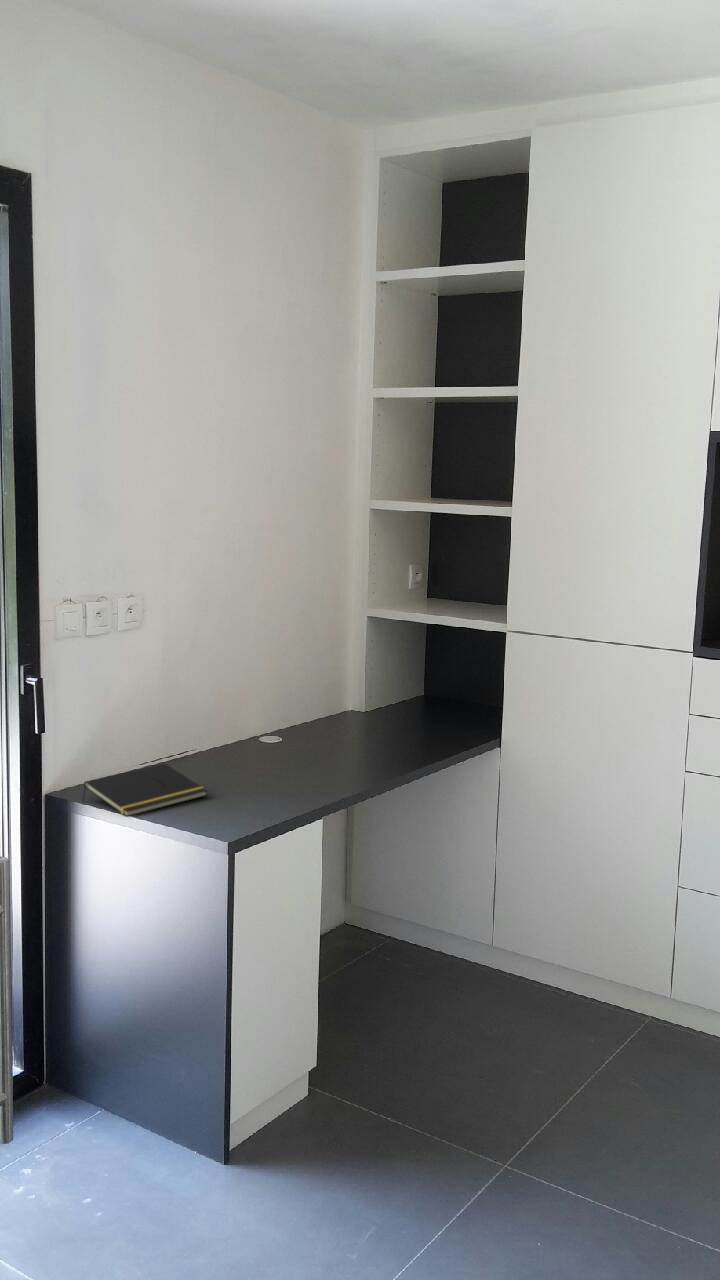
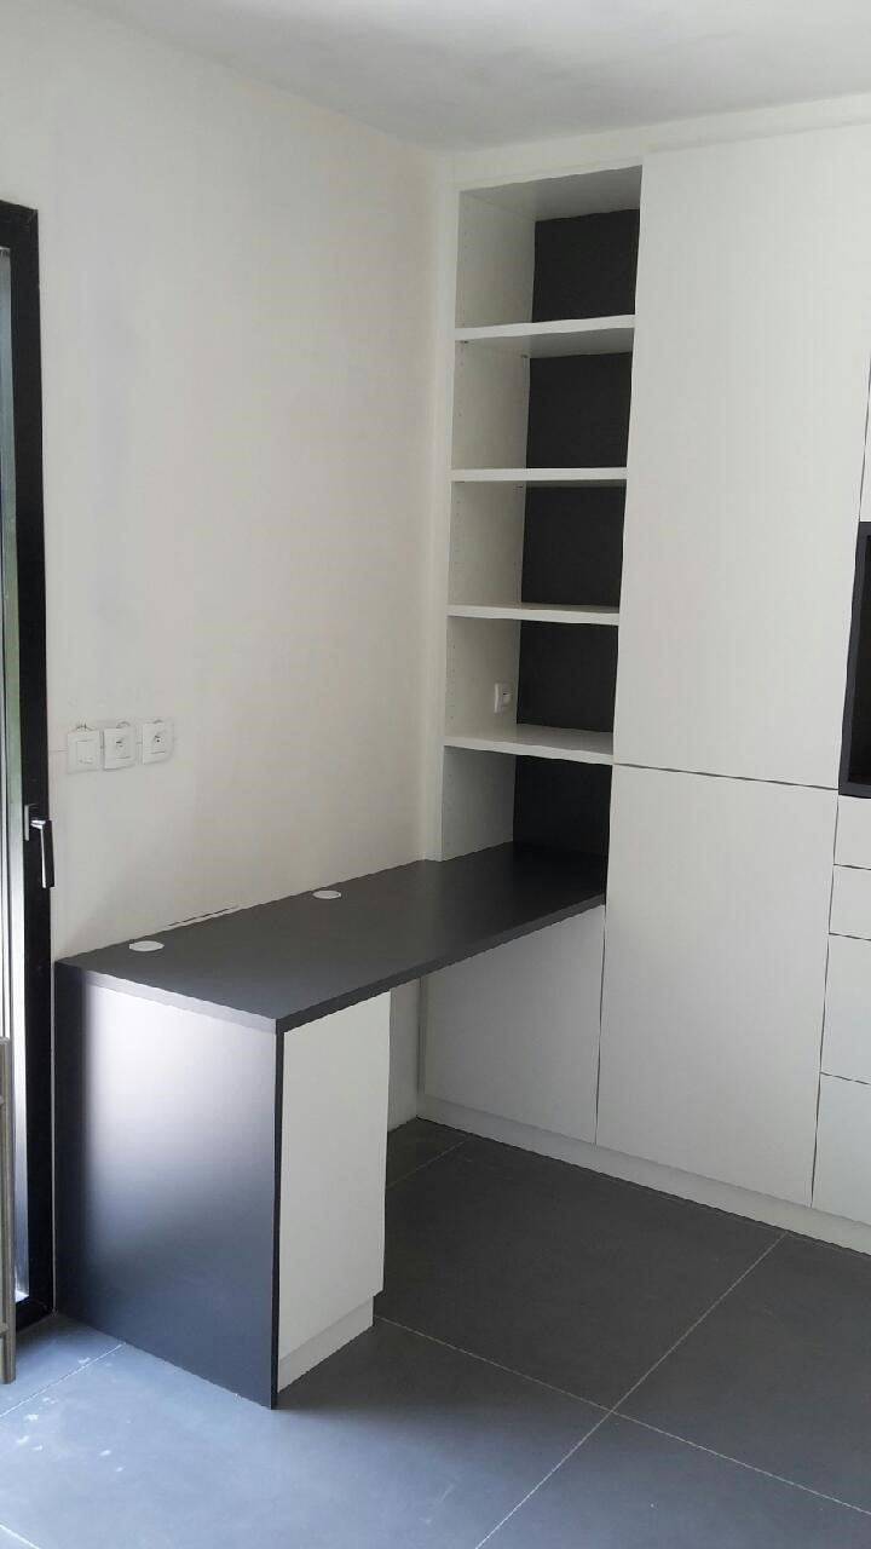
- notepad (146, 788)
